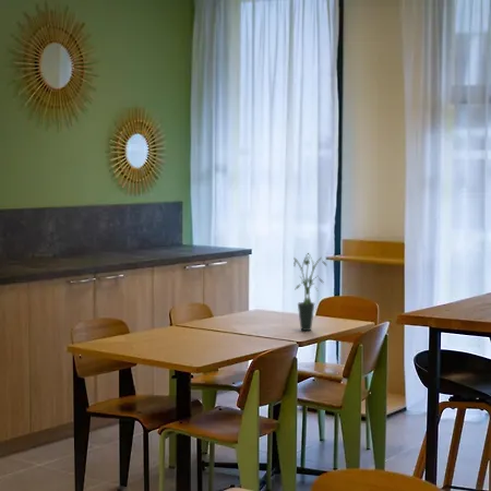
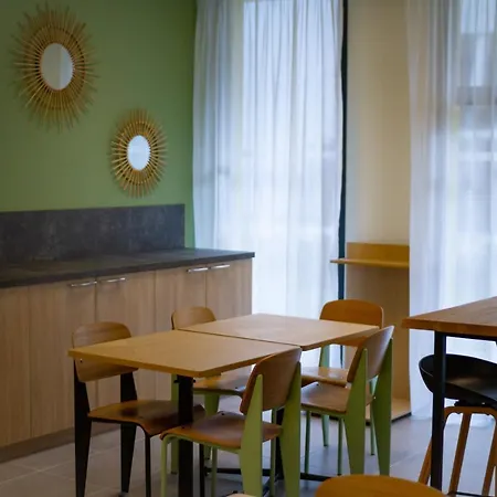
- potted plant (309, 291)
